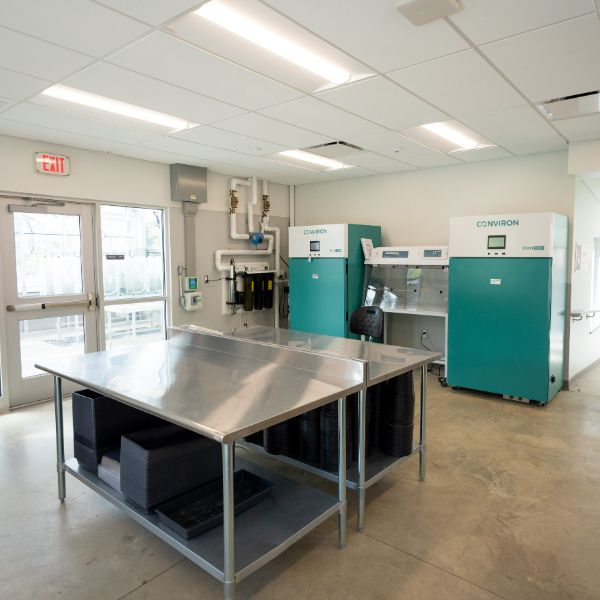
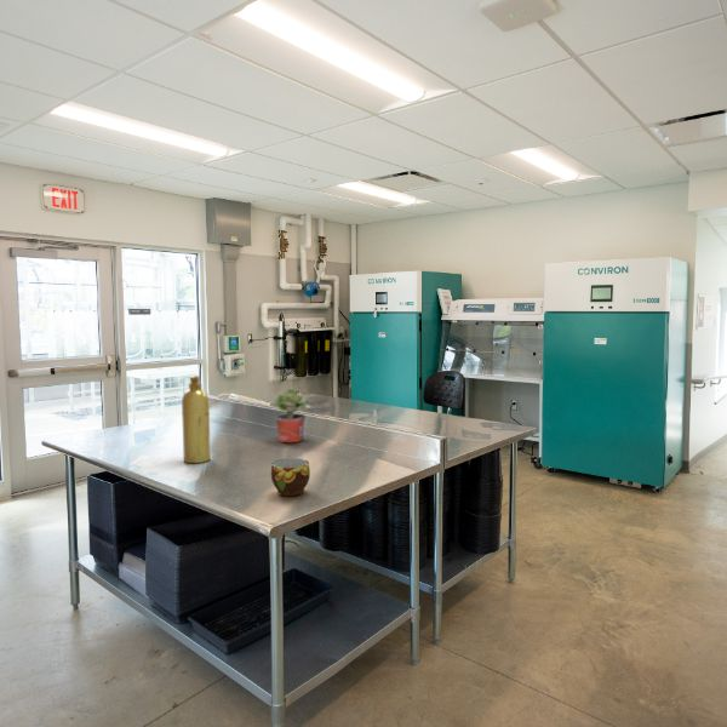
+ cup (290, 476)
+ spray bottle (195, 417)
+ potted plant (292, 414)
